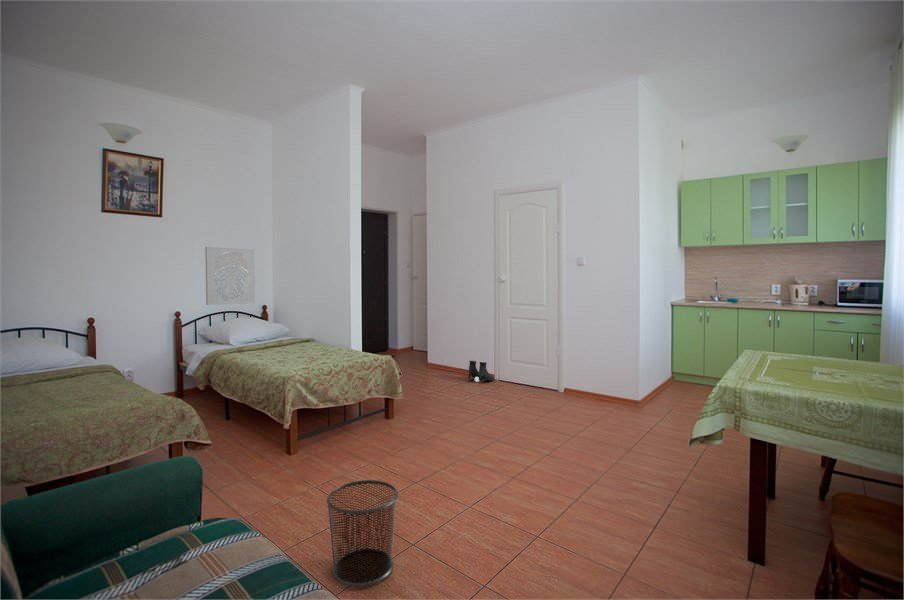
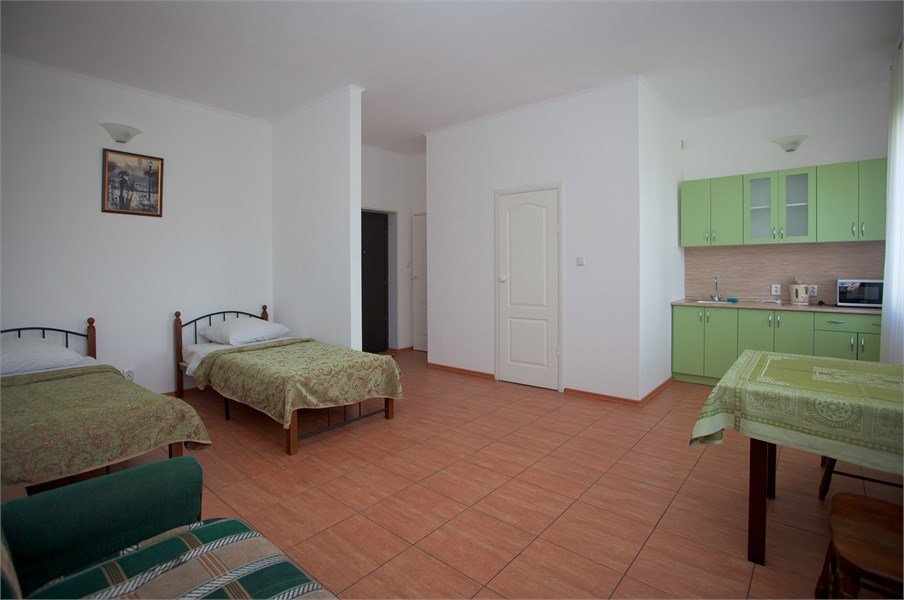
- boots (481, 369)
- waste bin (363, 531)
- wall art (231, 276)
